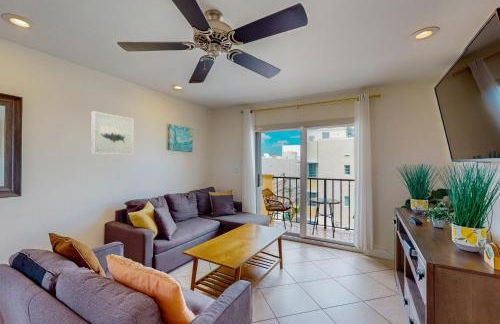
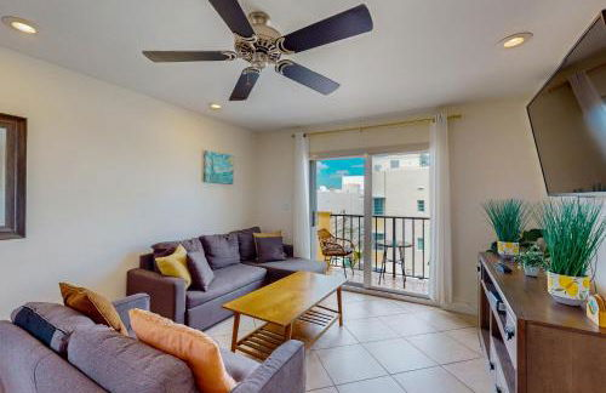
- wall art (114, 135)
